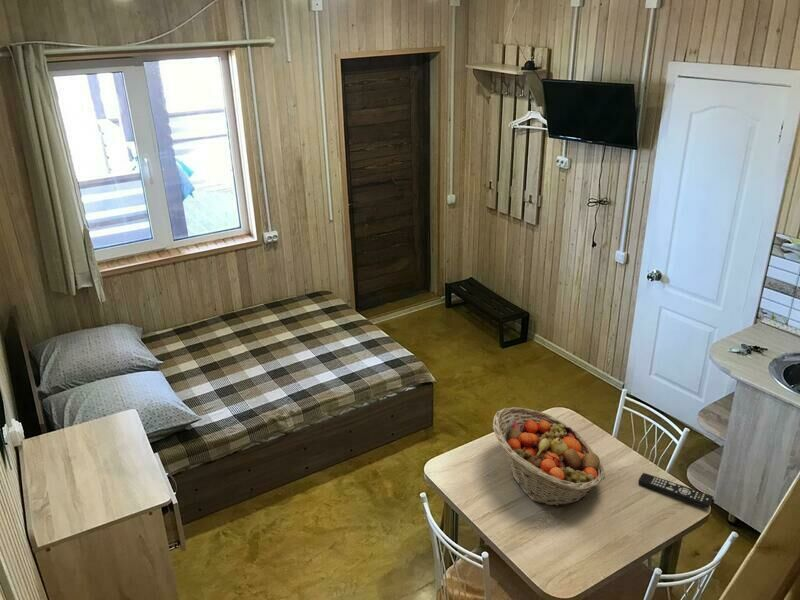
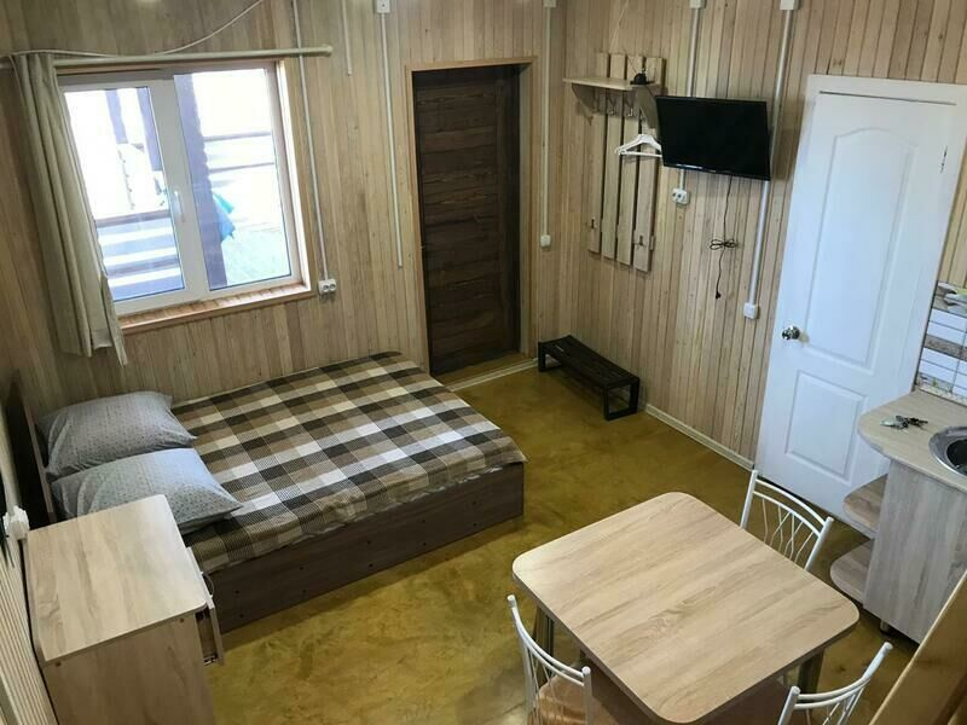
- remote control (674, 490)
- fruit basket (546, 453)
